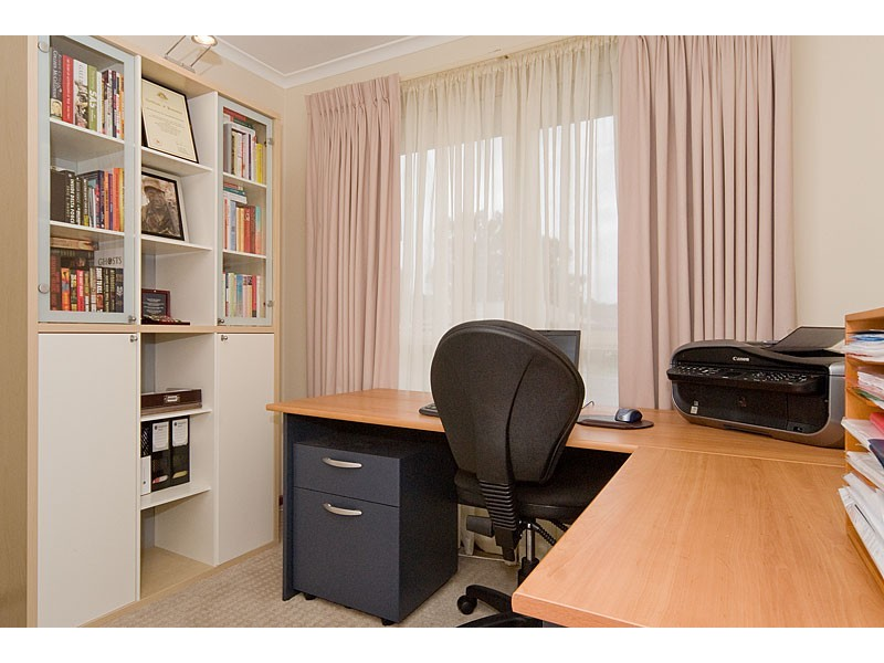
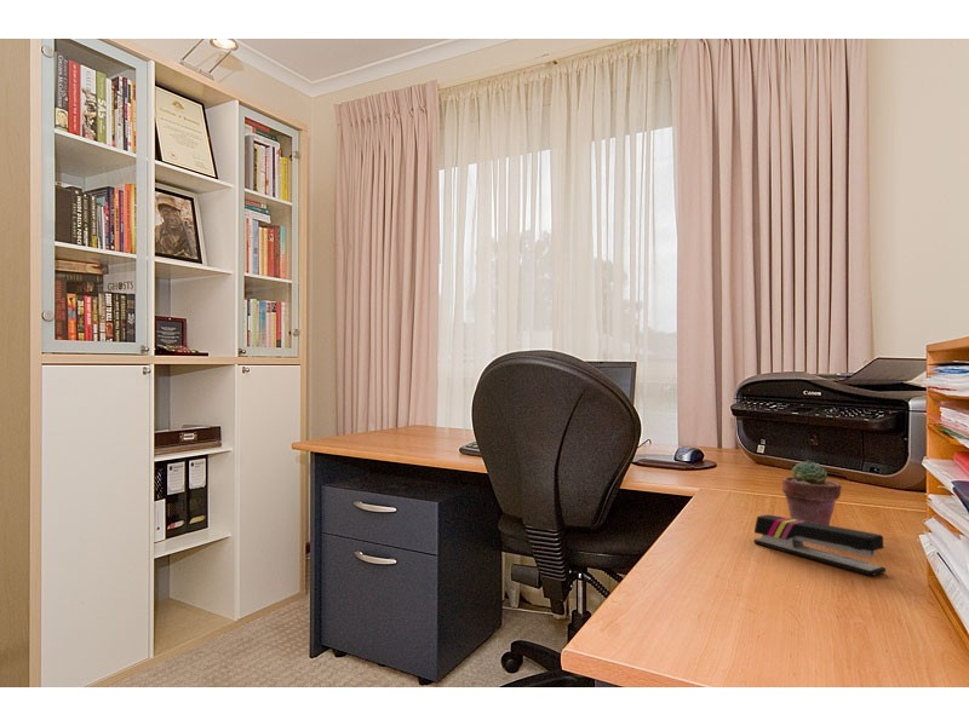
+ potted succulent (810, 495)
+ stapler (814, 538)
